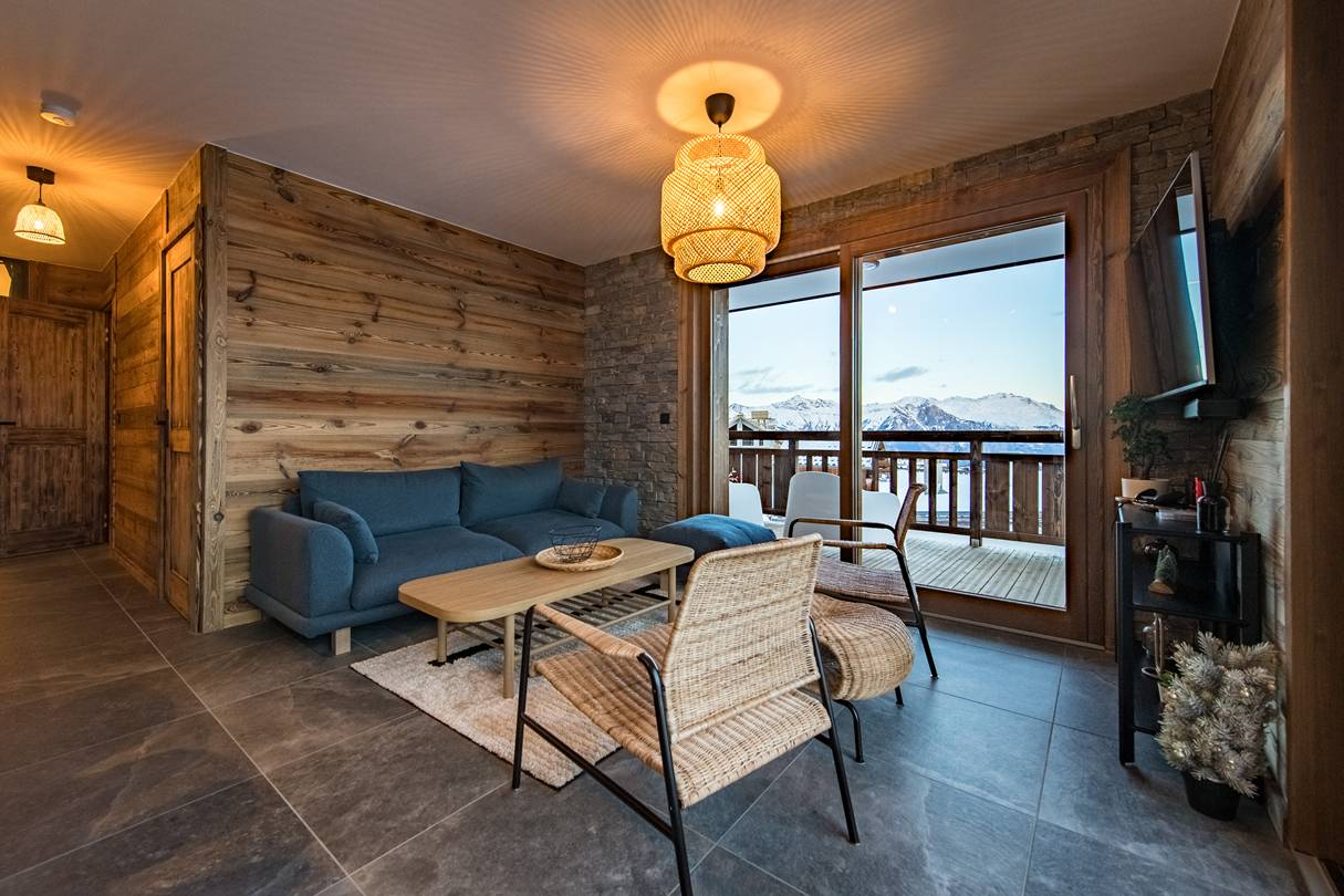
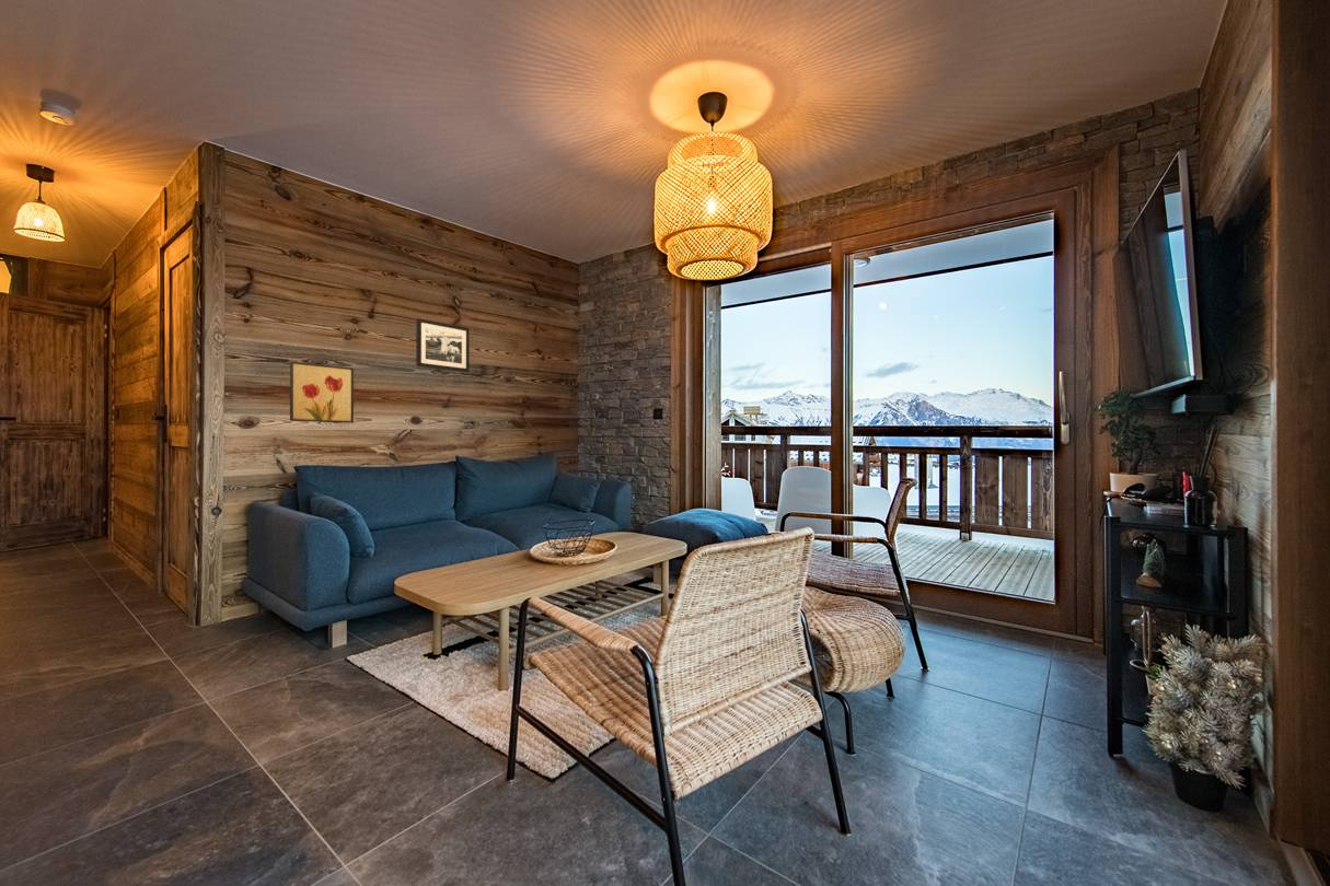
+ picture frame (443, 346)
+ wall art (322, 393)
